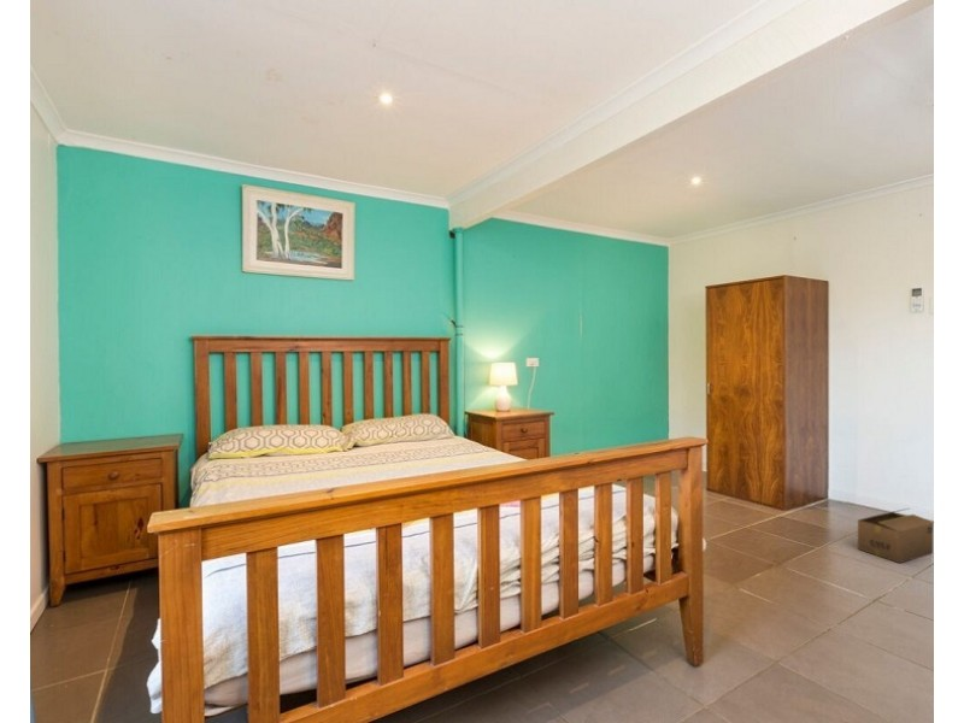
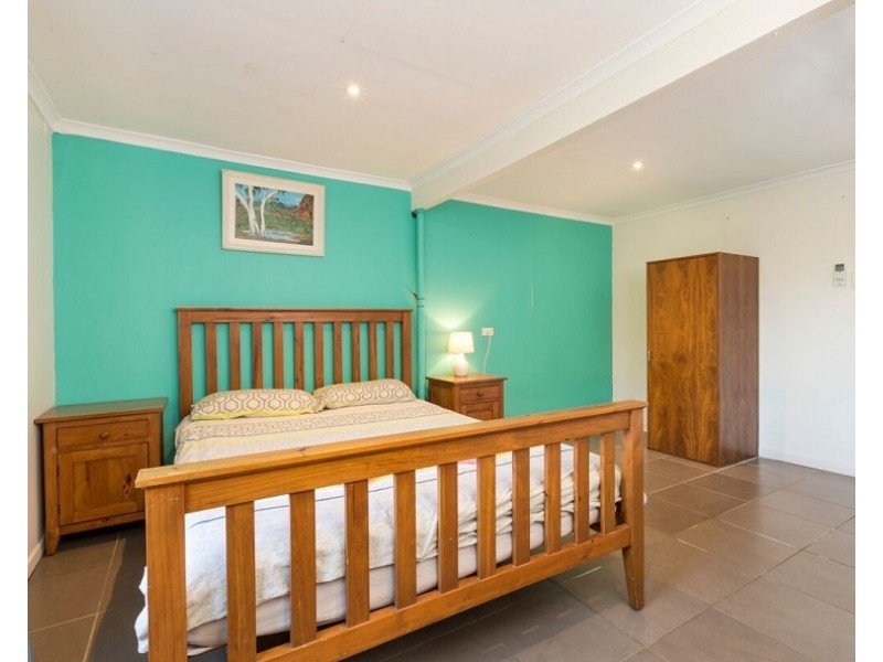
- cardboard box (899, 530)
